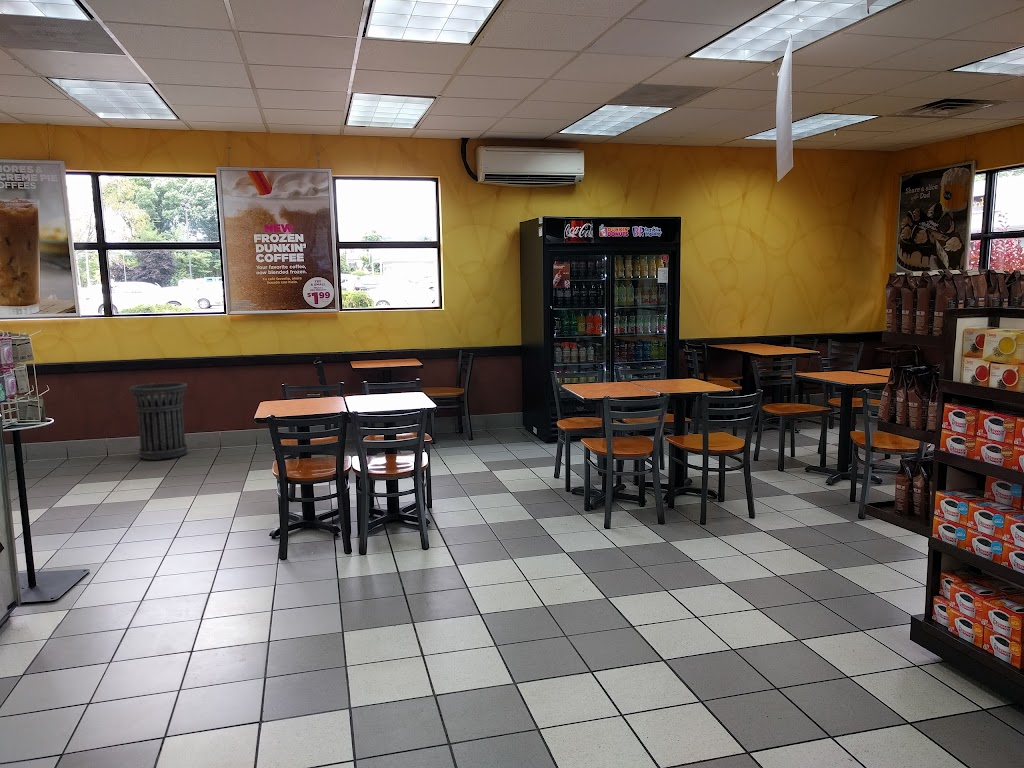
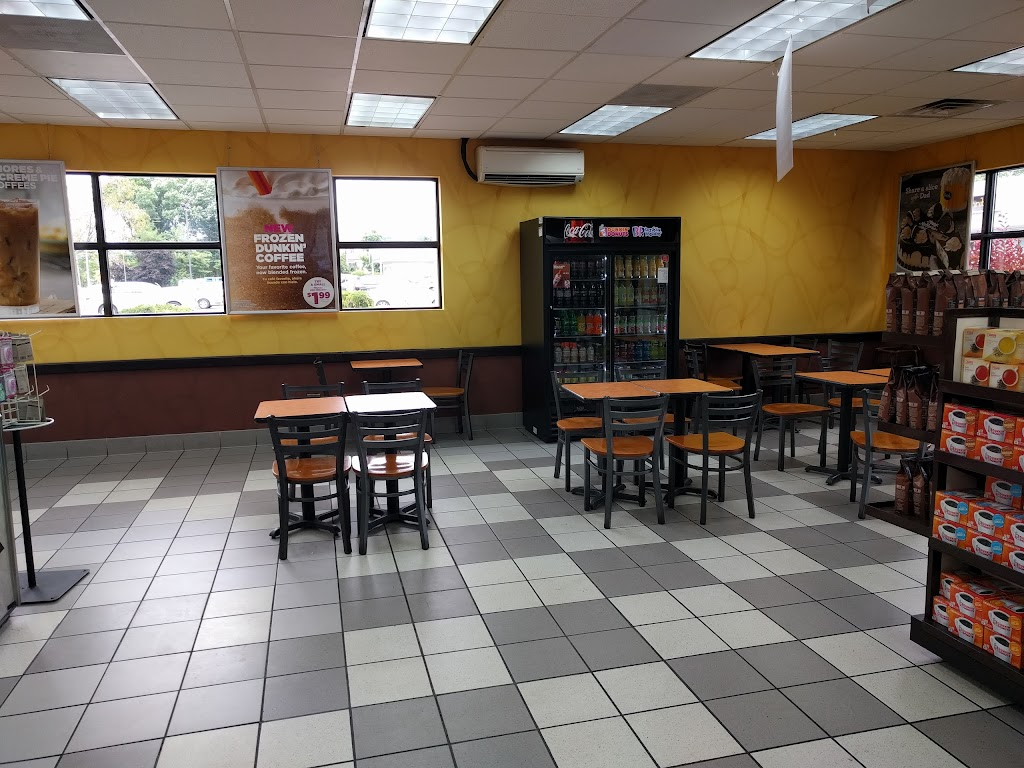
- trash can (161, 420)
